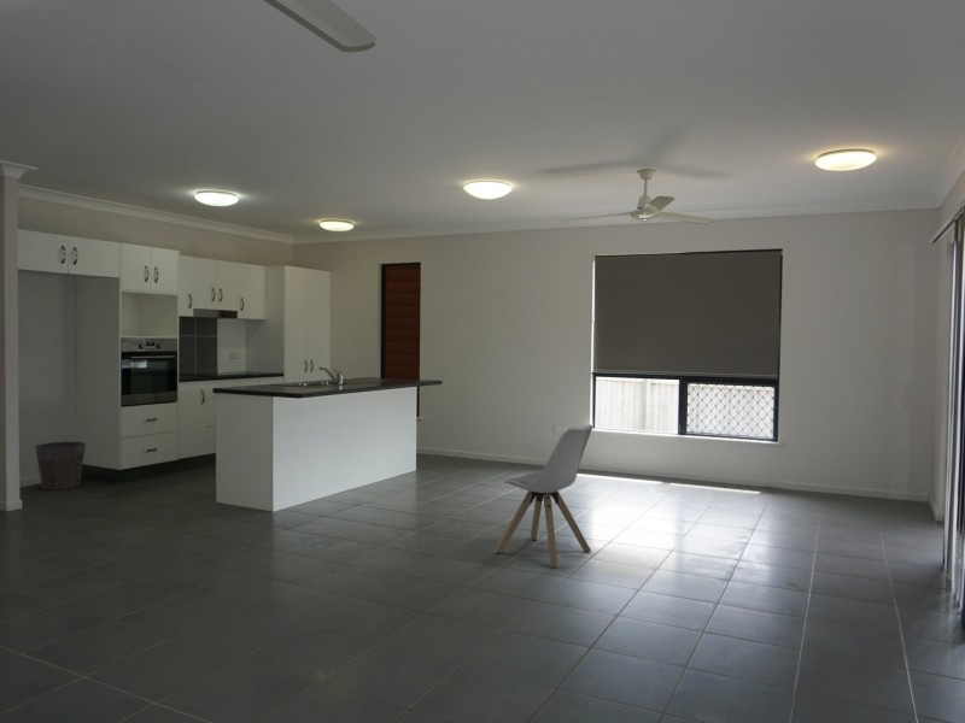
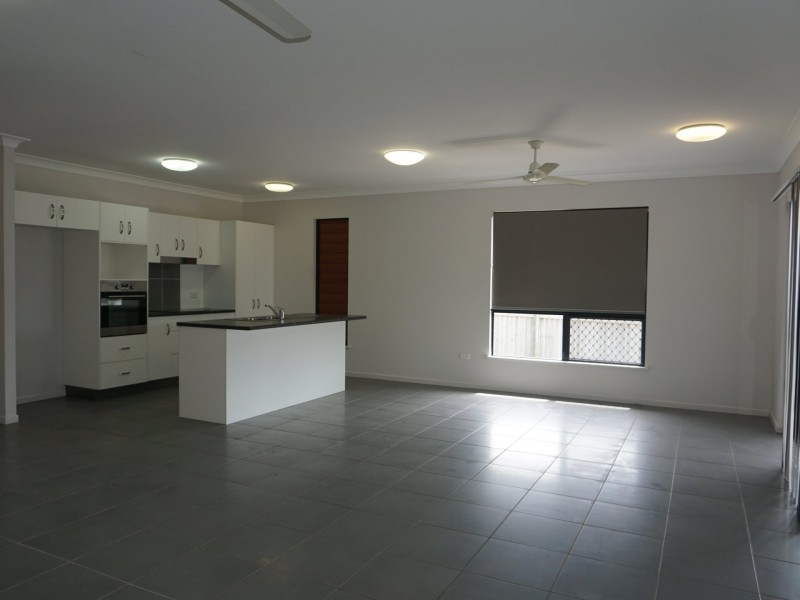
- chair (546, 487)
- waste bin (60, 465)
